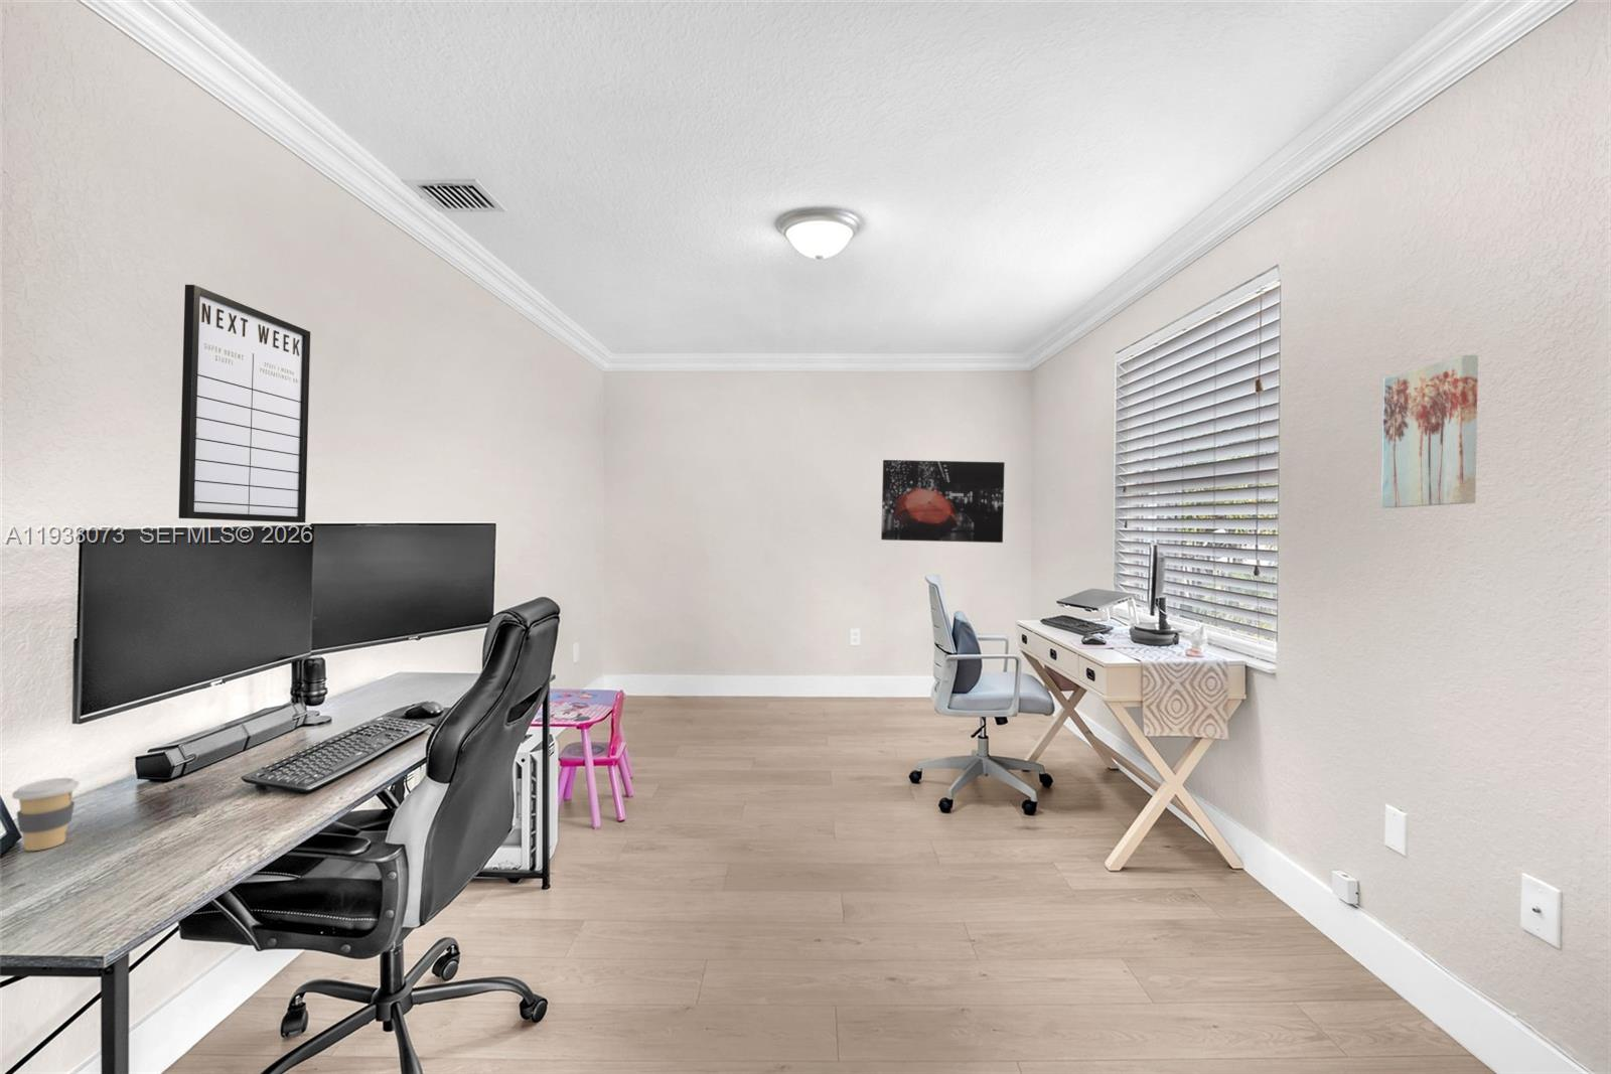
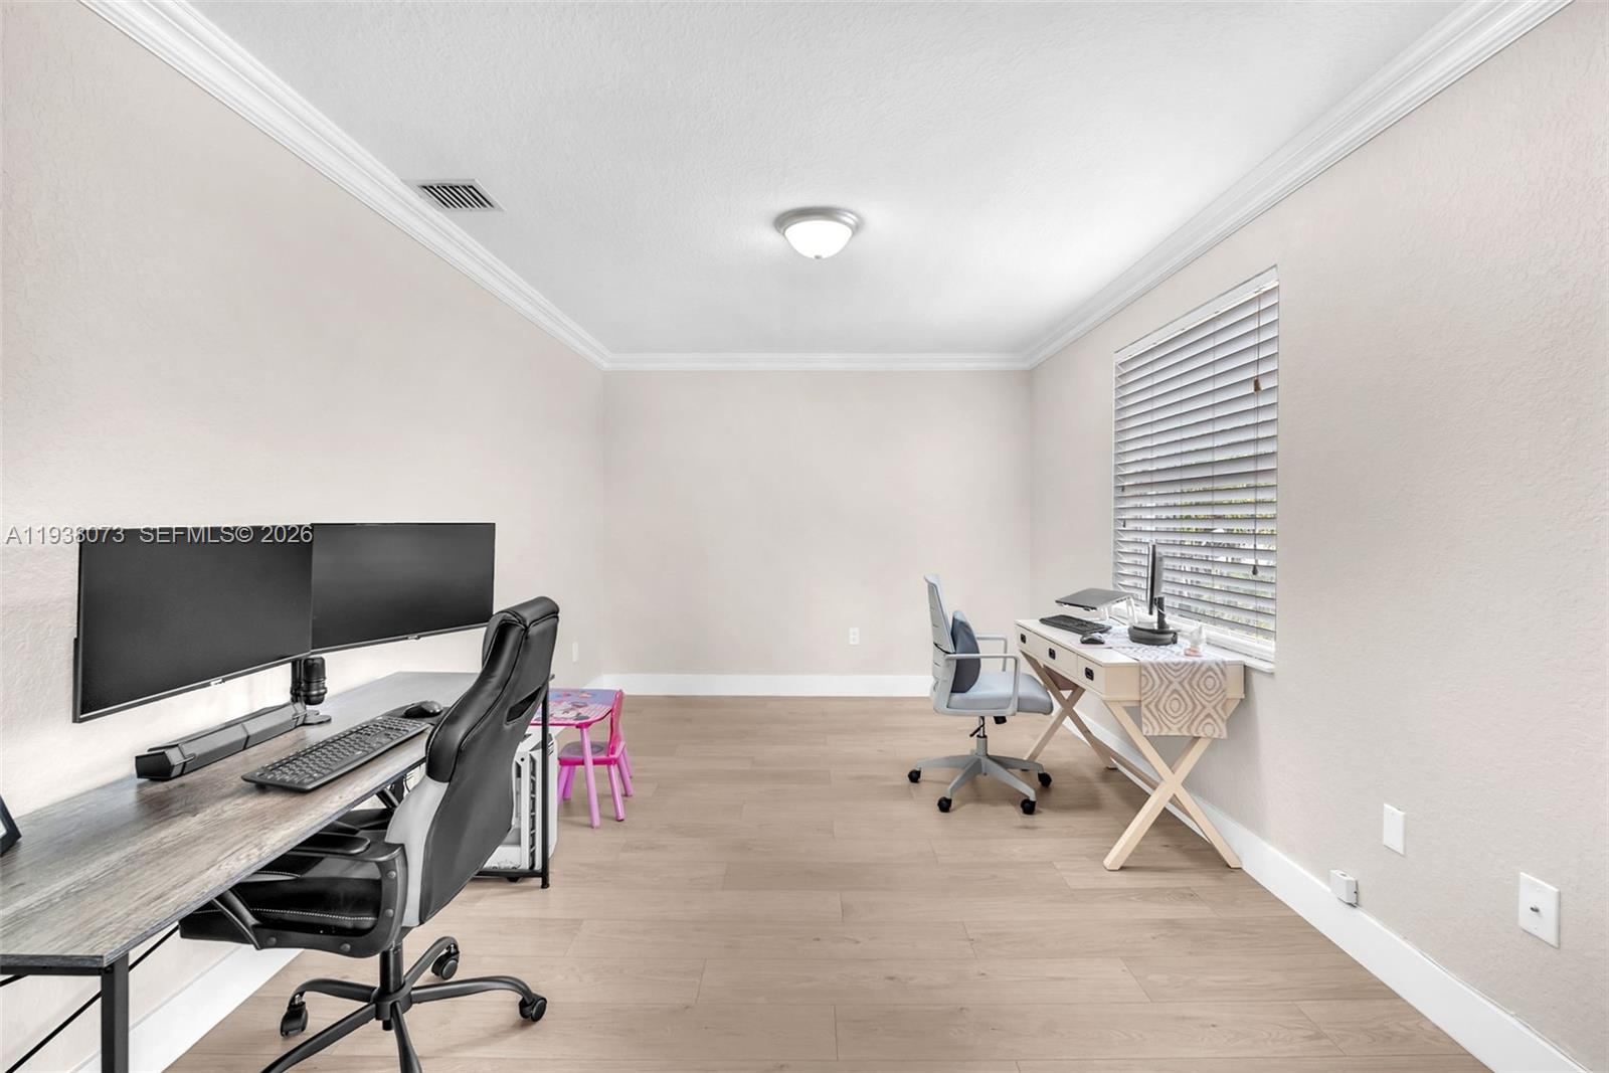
- coffee cup (46, 814)
- writing board (251, 415)
- wall art (1425, 436)
- wall art (942, 501)
